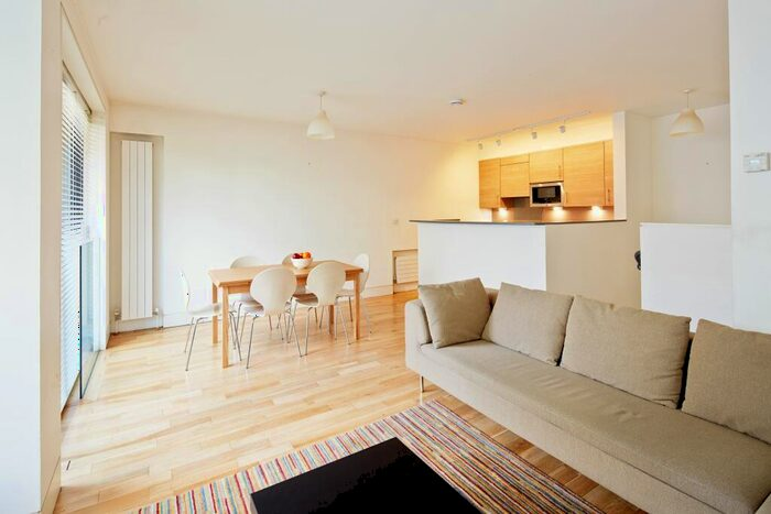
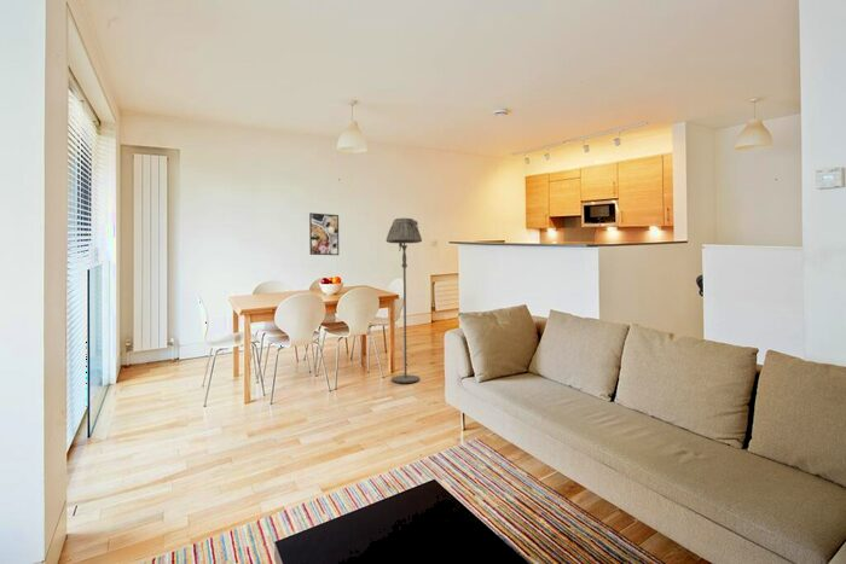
+ floor lamp (404, 298)
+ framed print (324, 234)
